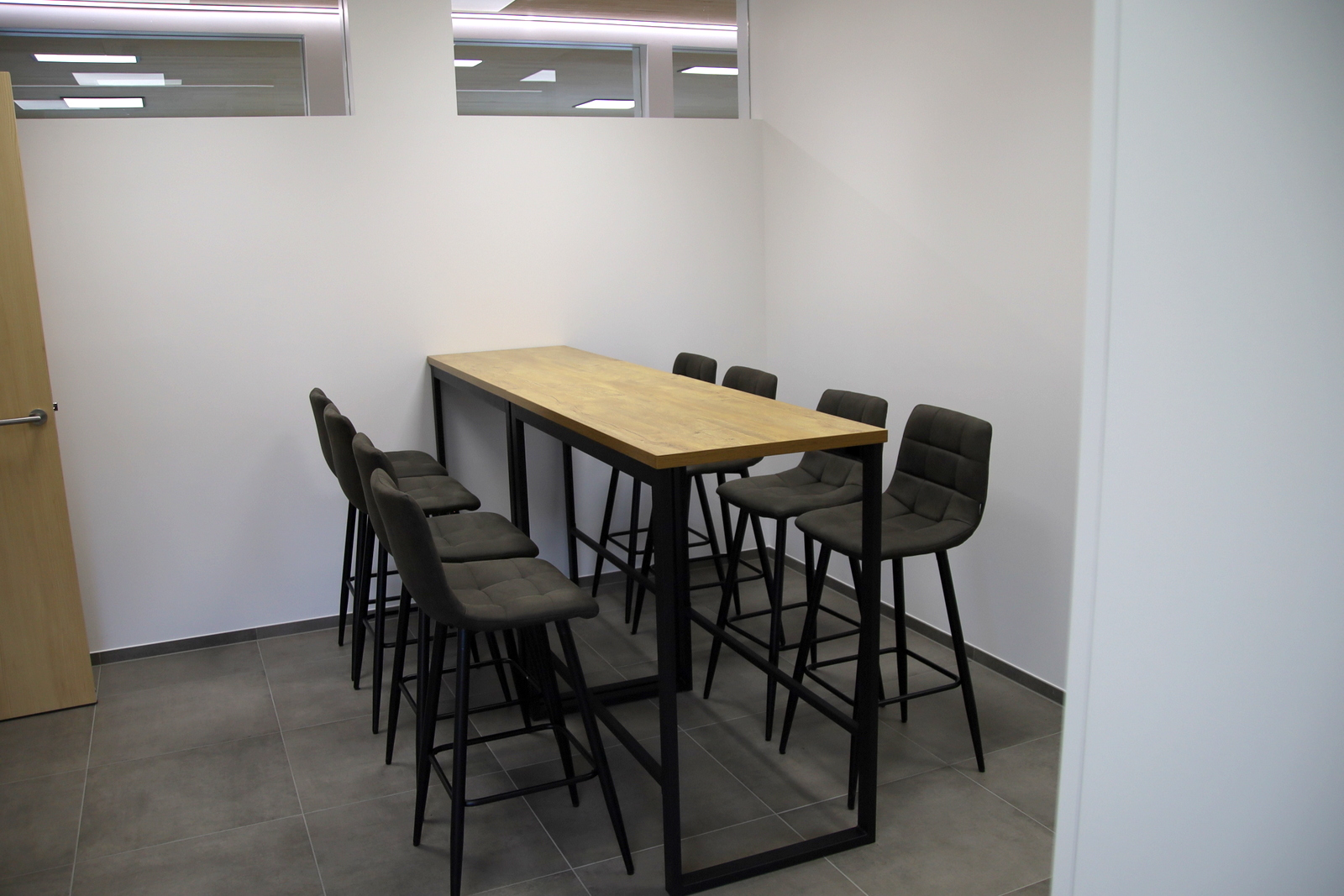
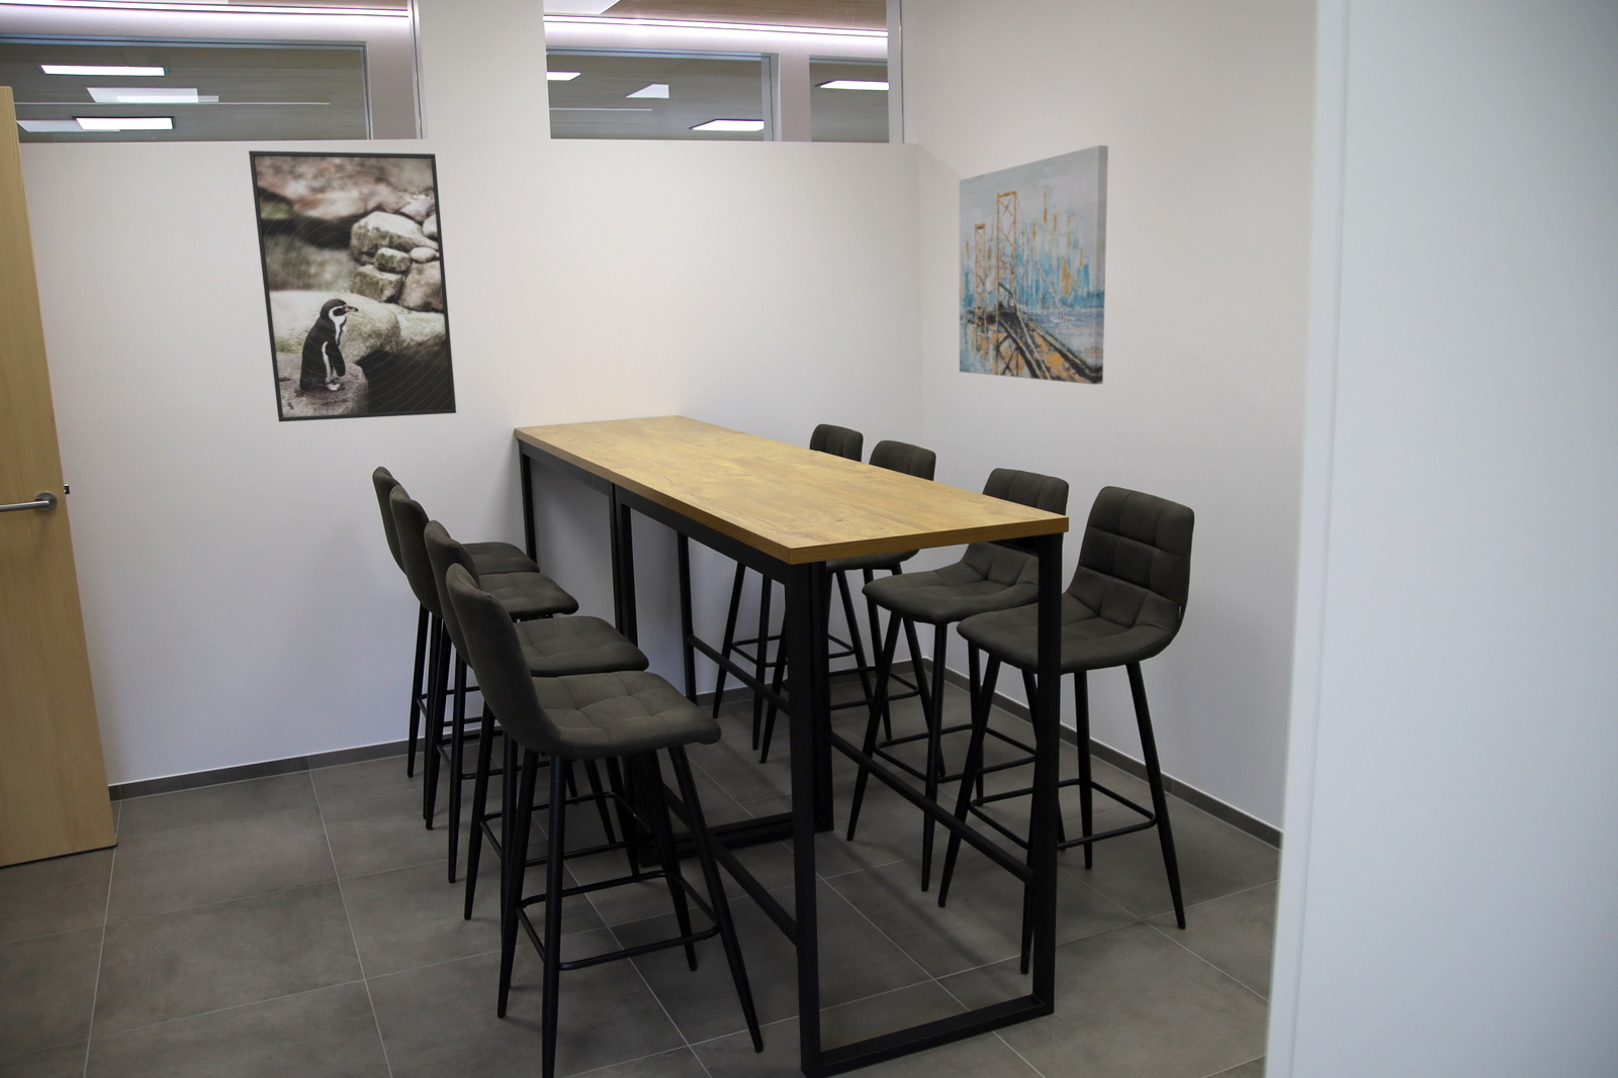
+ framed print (358, 286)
+ wall art (1024, 273)
